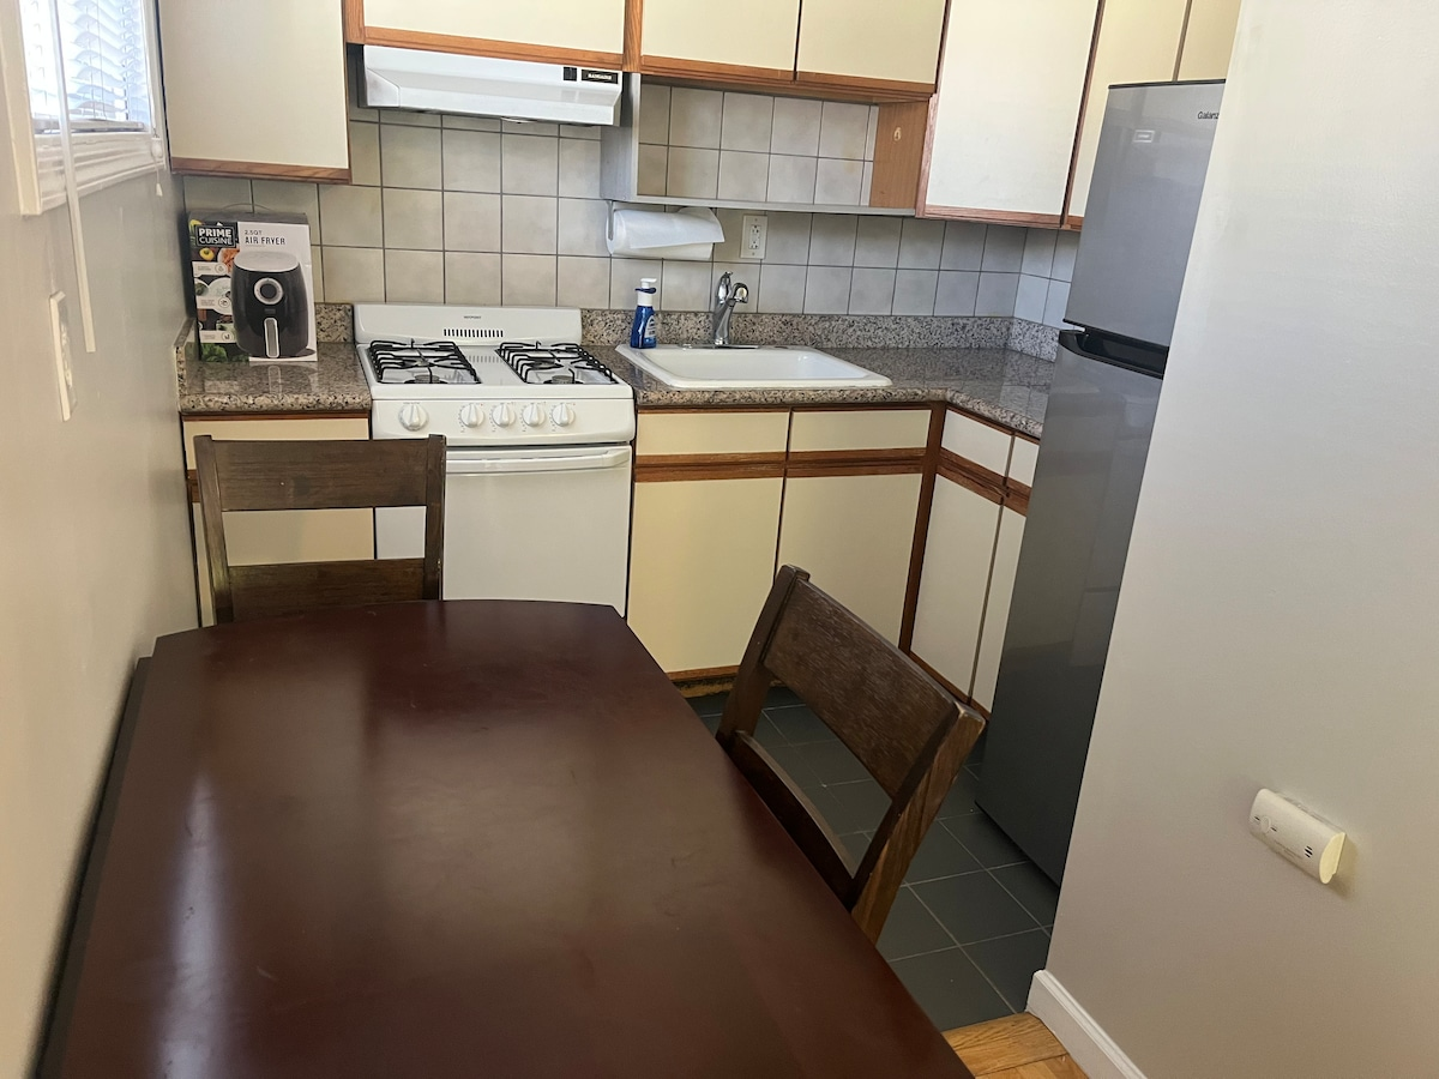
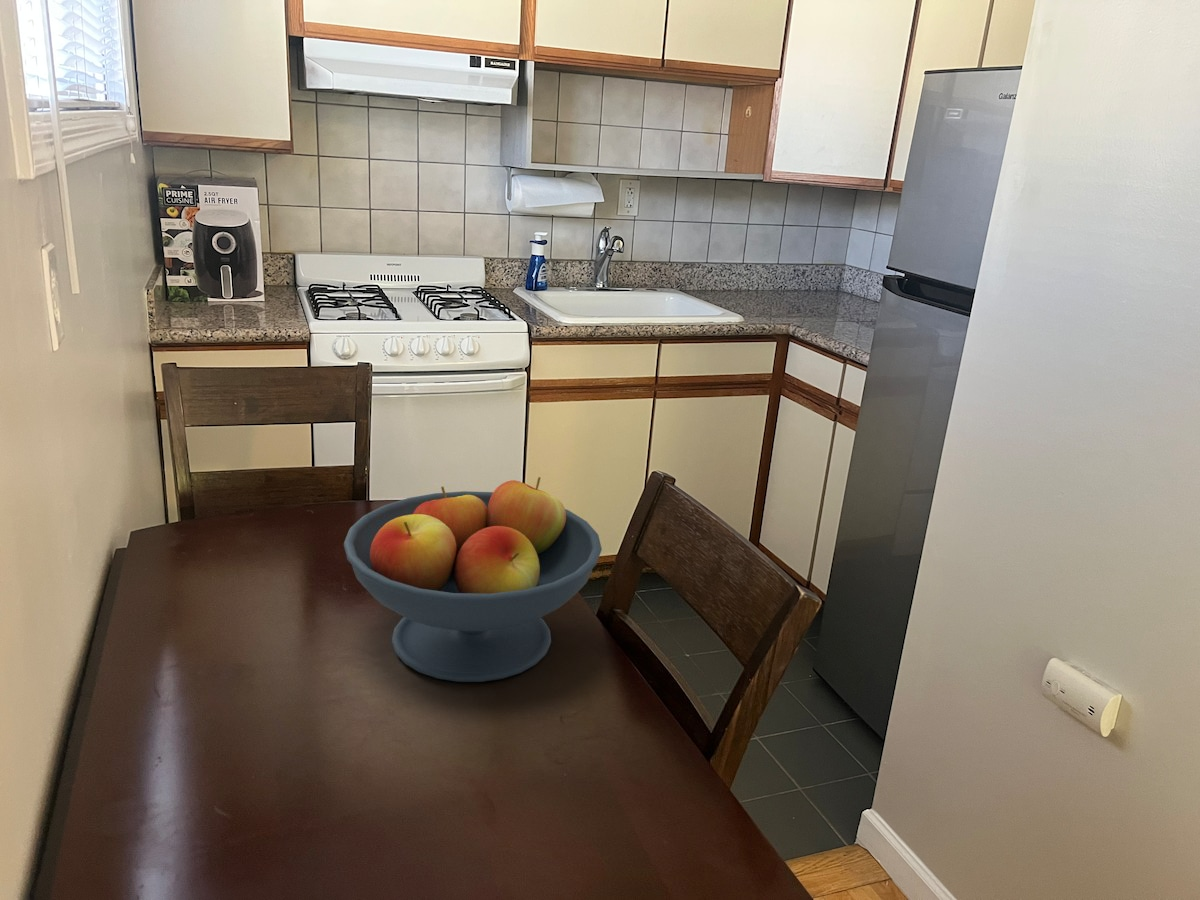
+ fruit bowl (474, 570)
